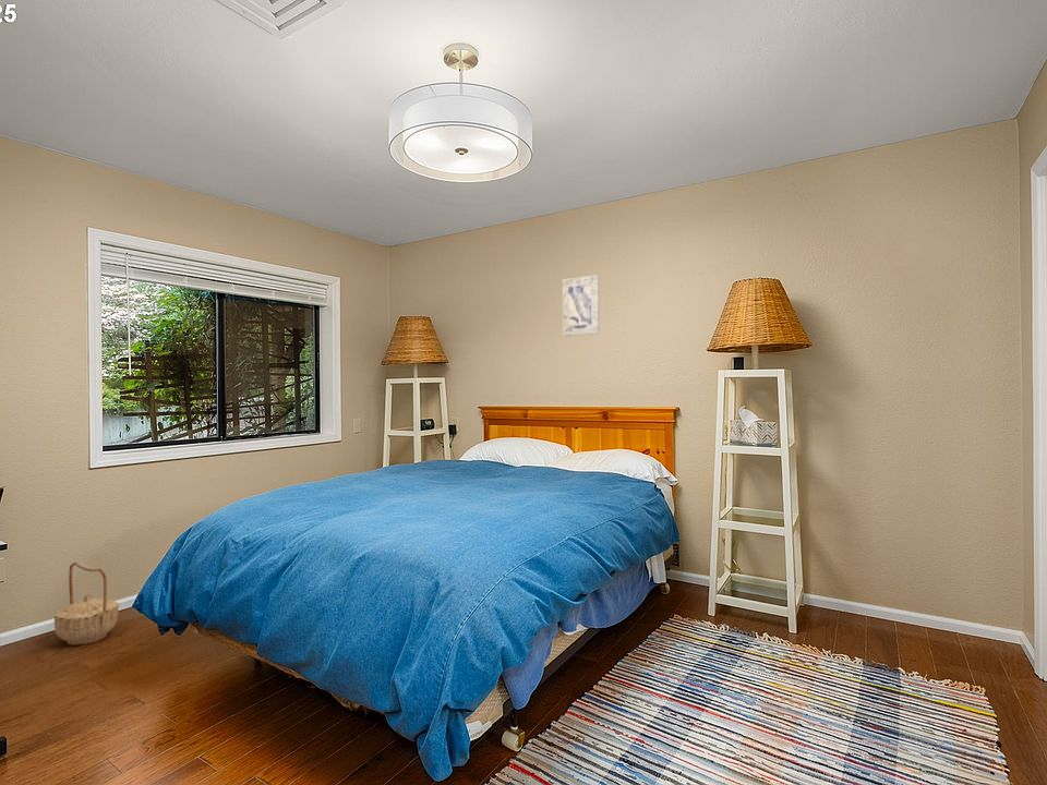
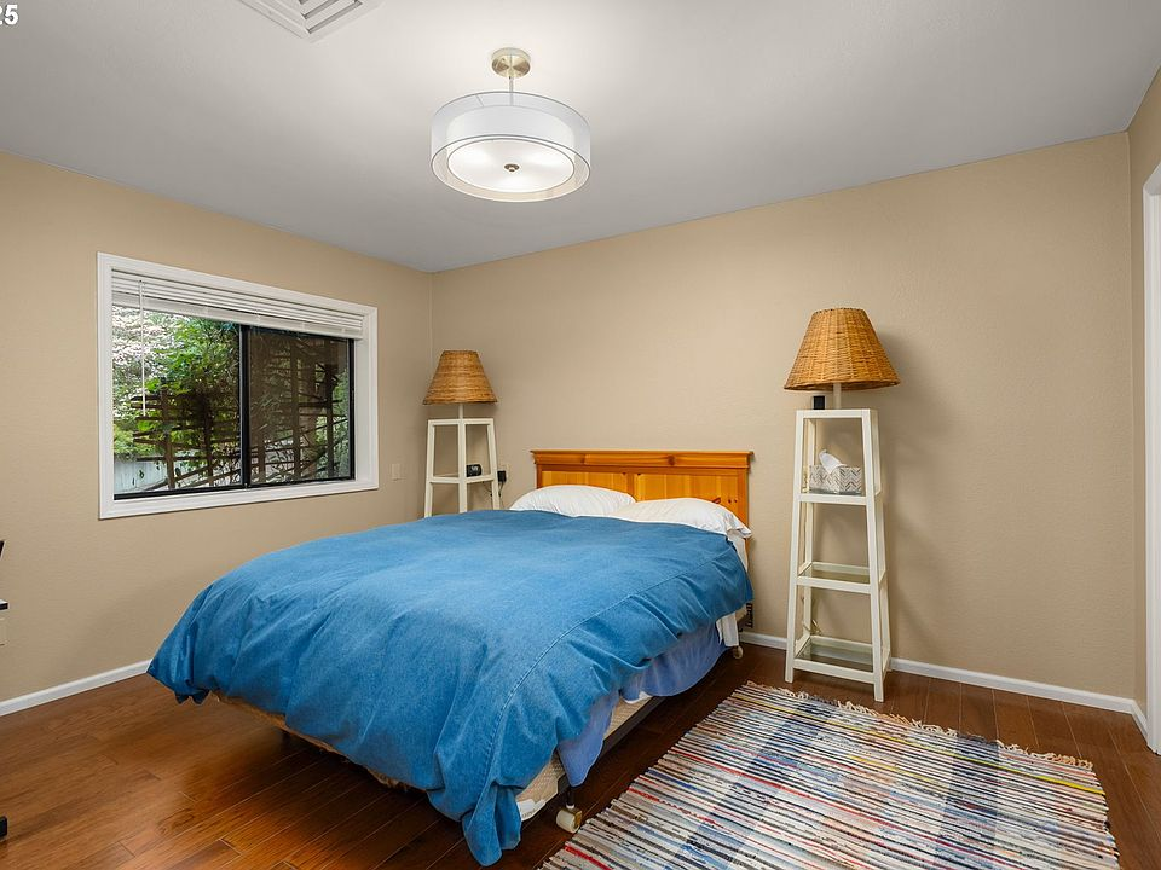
- basket (87, 601)
- wall art (580, 305)
